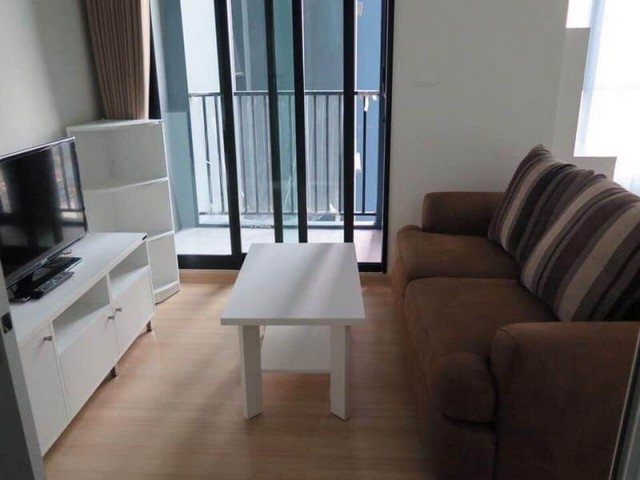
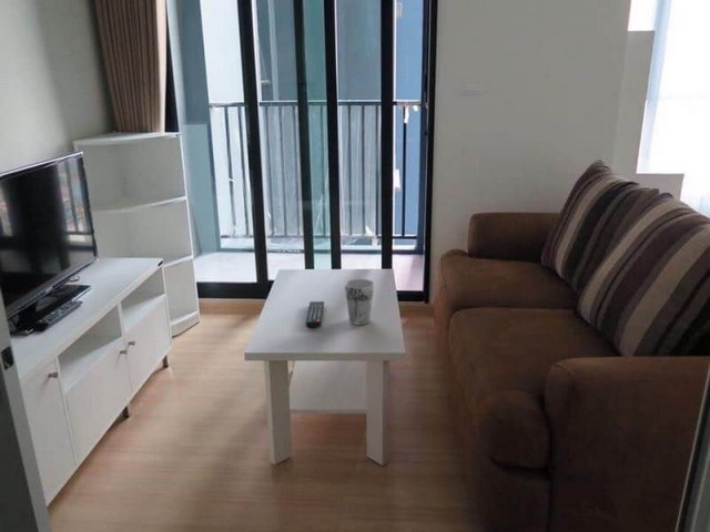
+ cup (359, 301)
+ remote control (315, 313)
